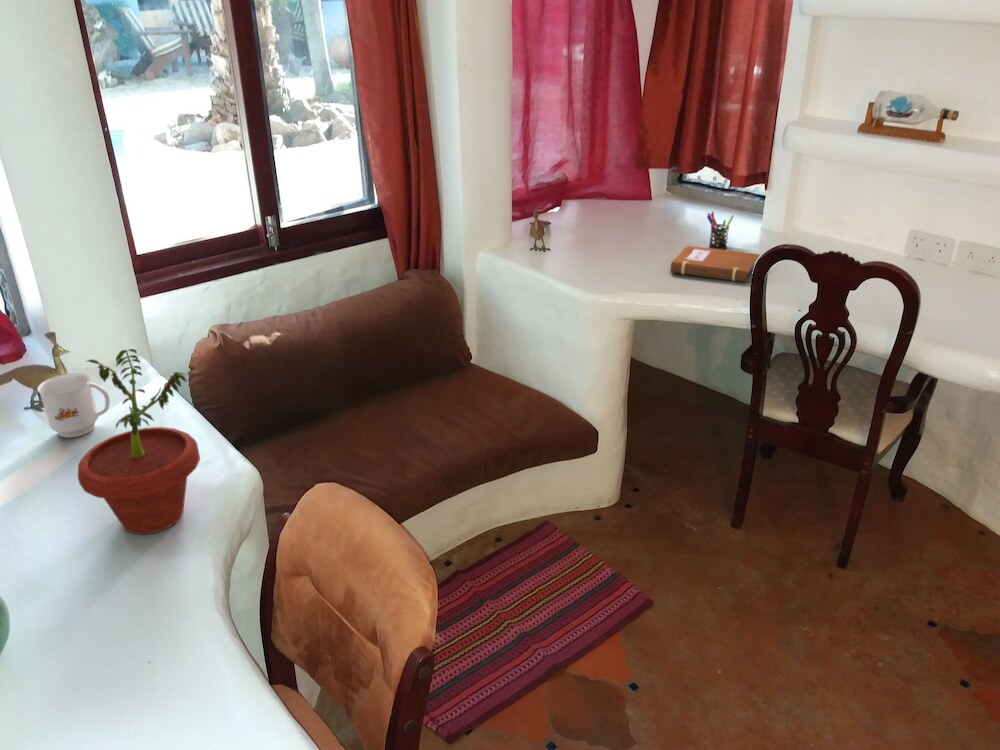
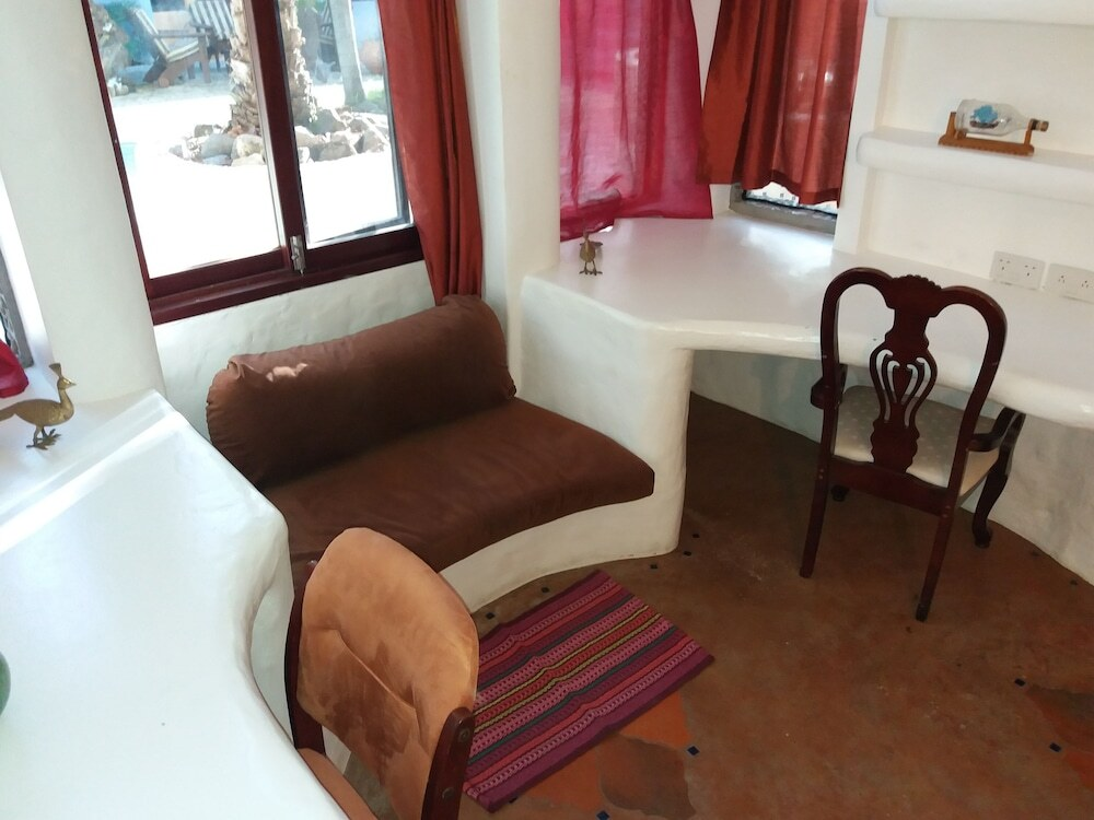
- potted plant (137, 439)
- pen holder (719, 229)
- notebook (713, 263)
- mug (77, 406)
